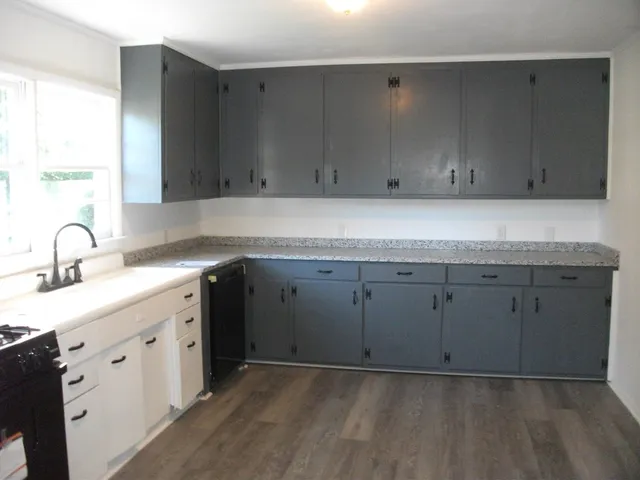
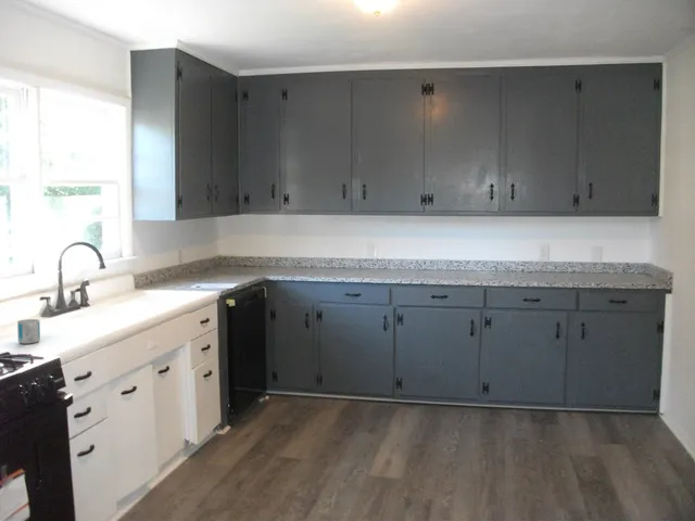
+ mug (30, 331)
